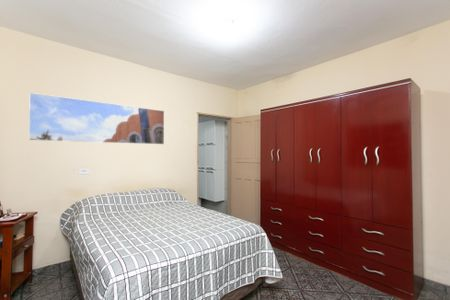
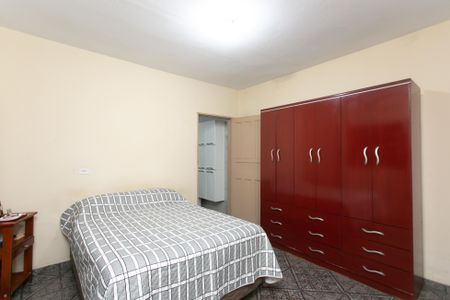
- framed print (108, 123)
